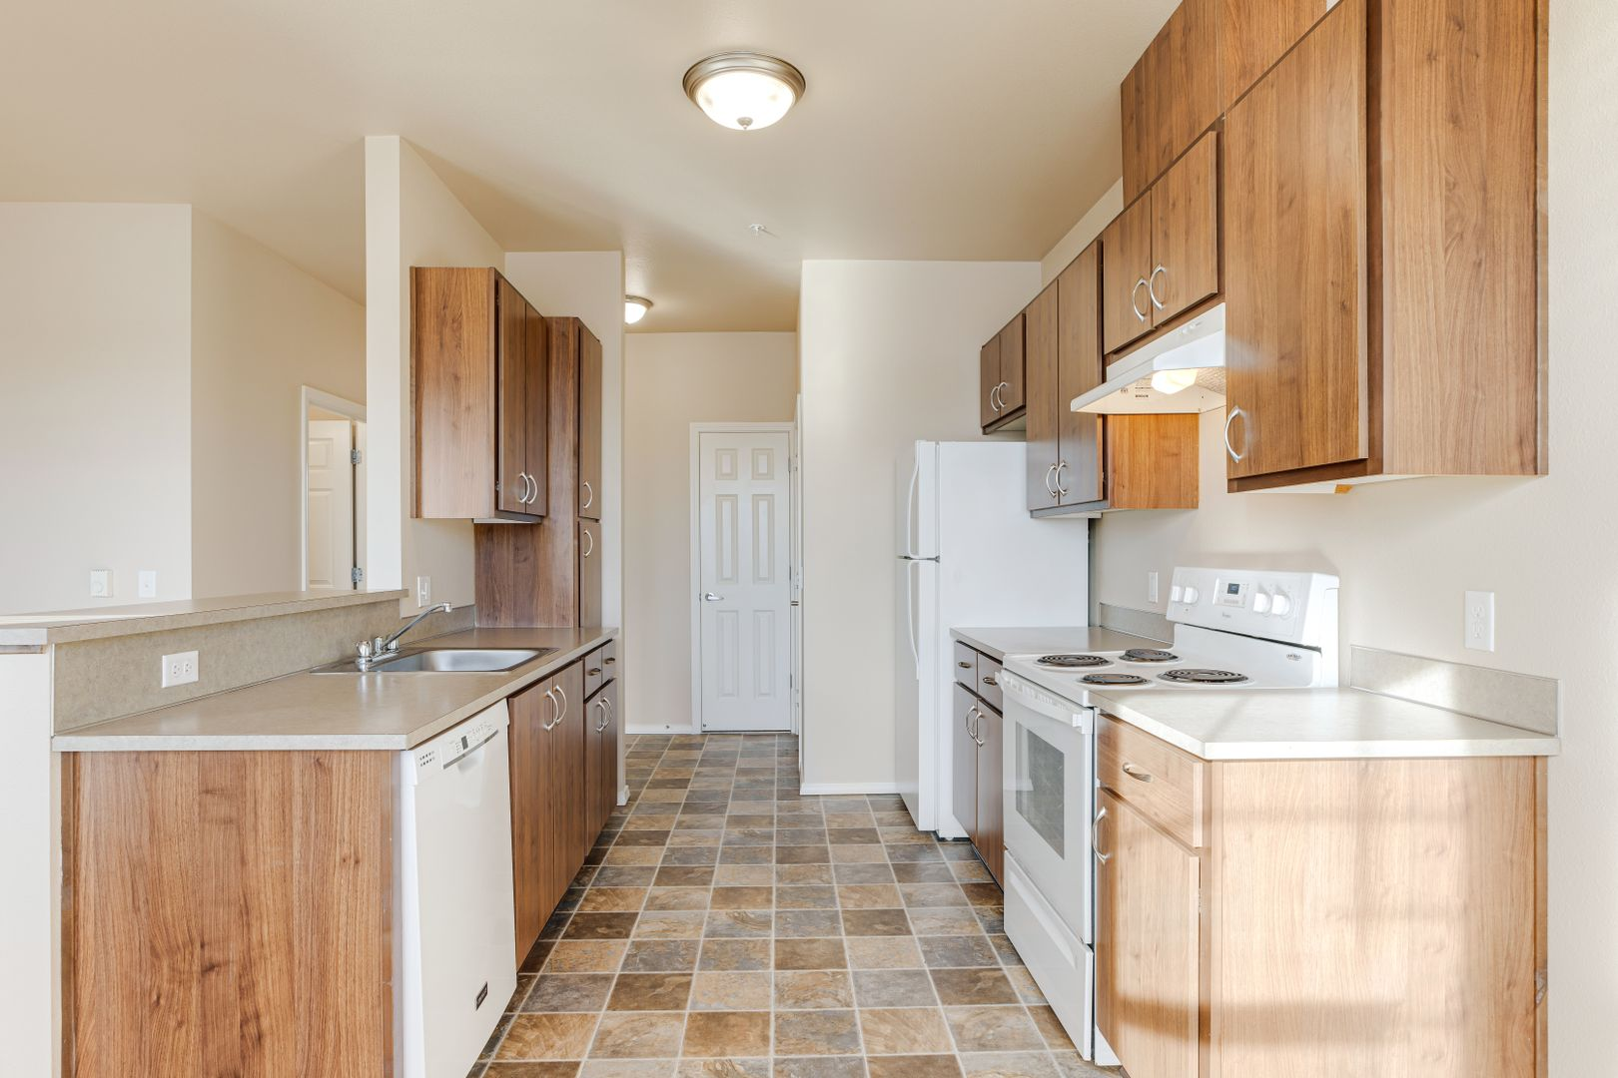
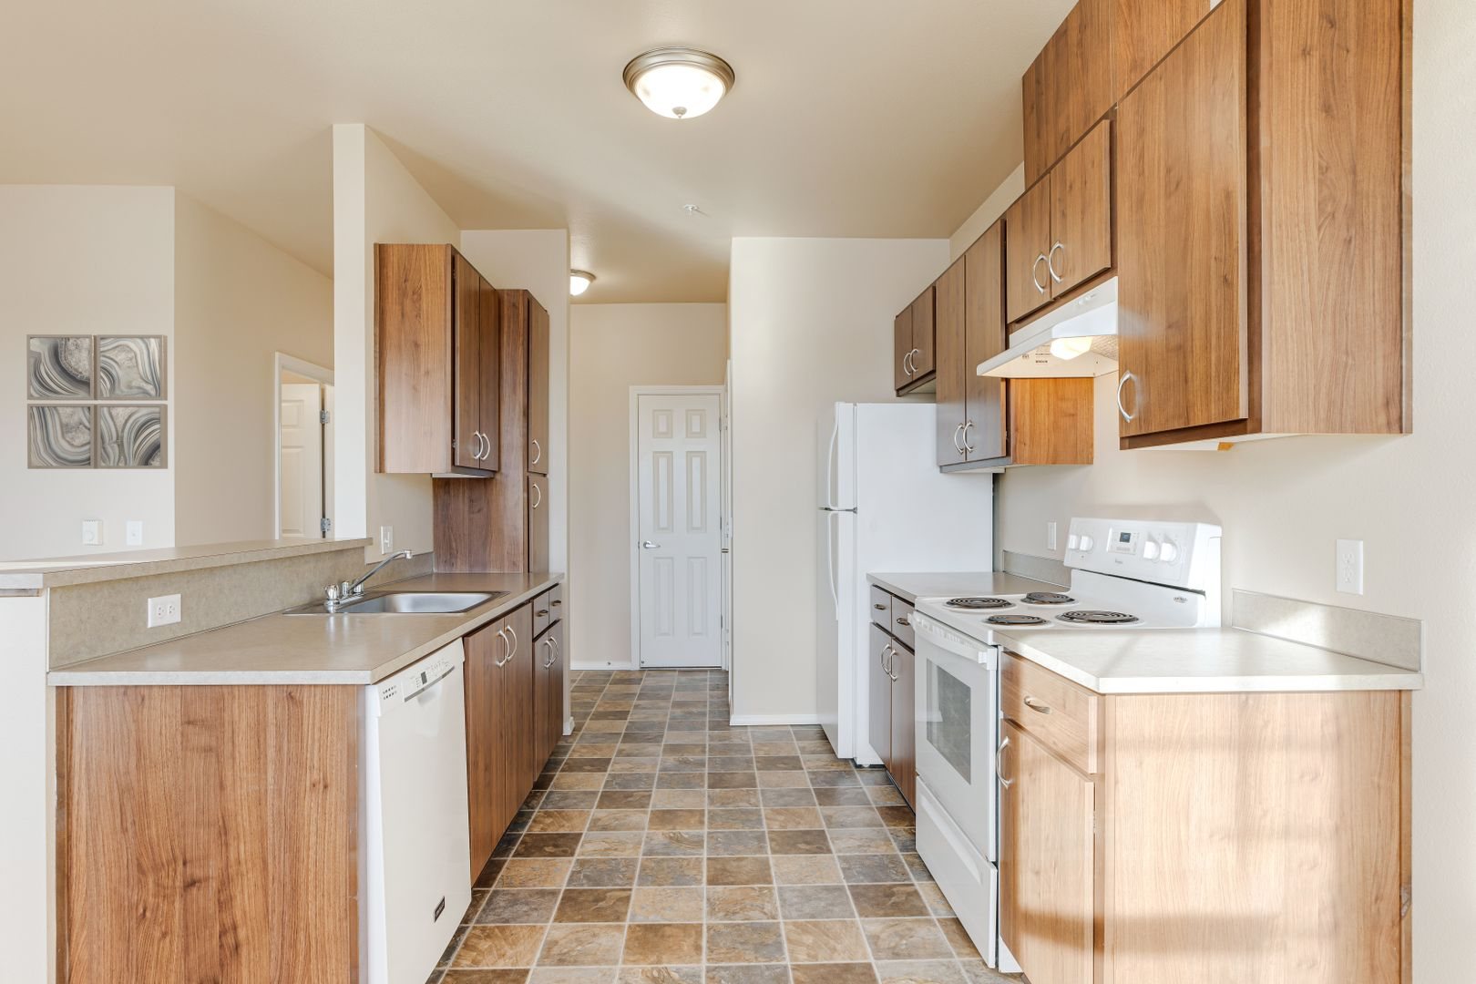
+ wall art (98, 400)
